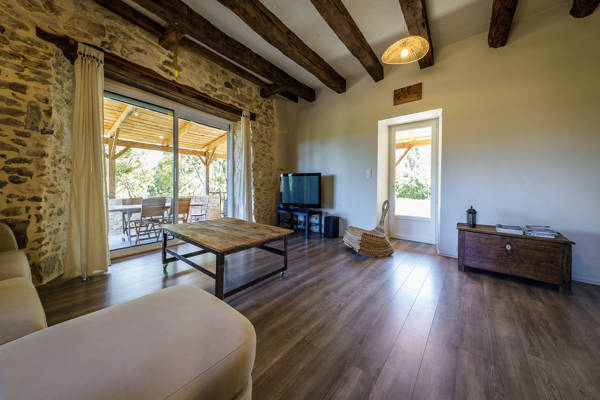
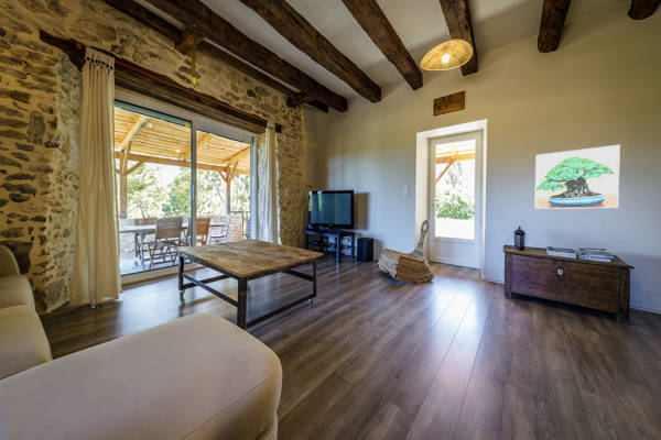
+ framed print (573, 179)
